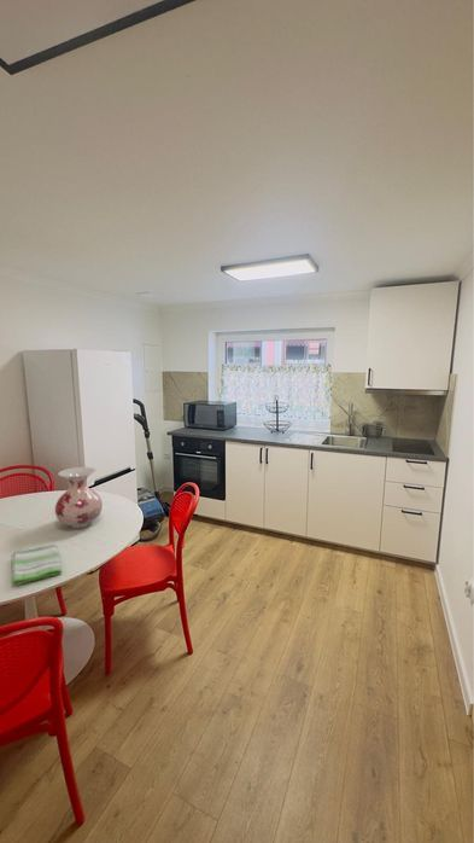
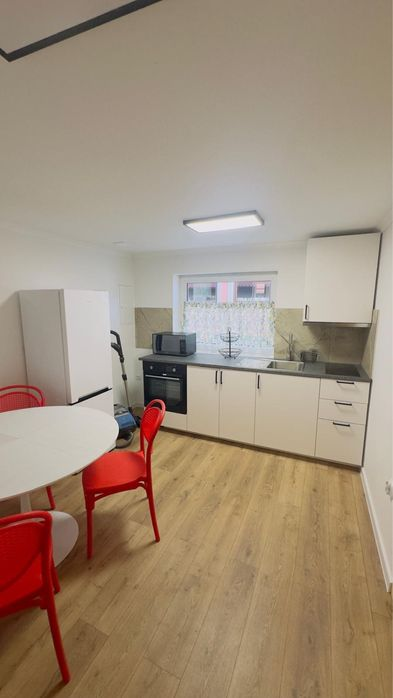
- vase (78, 498)
- dish towel (36, 562)
